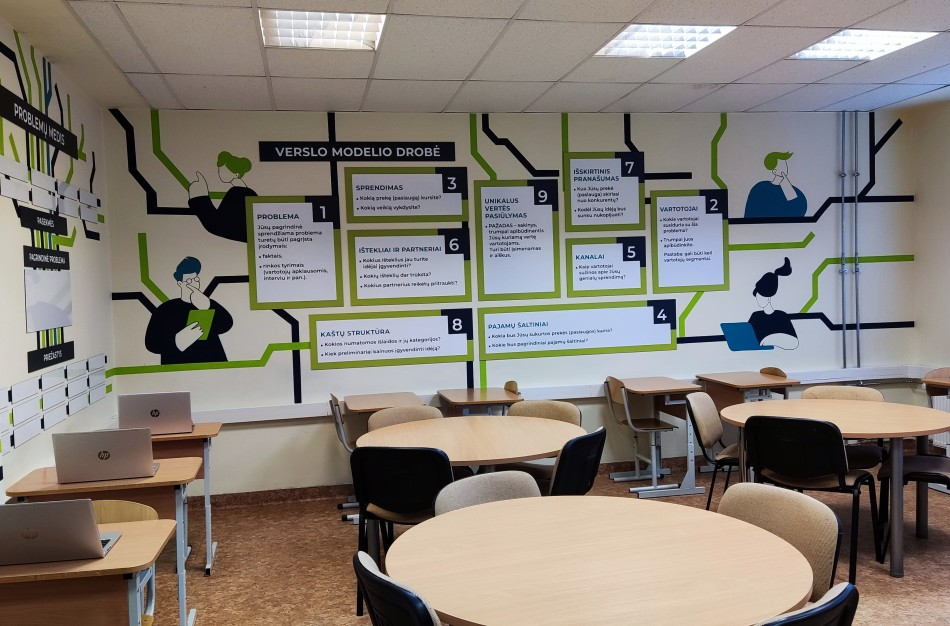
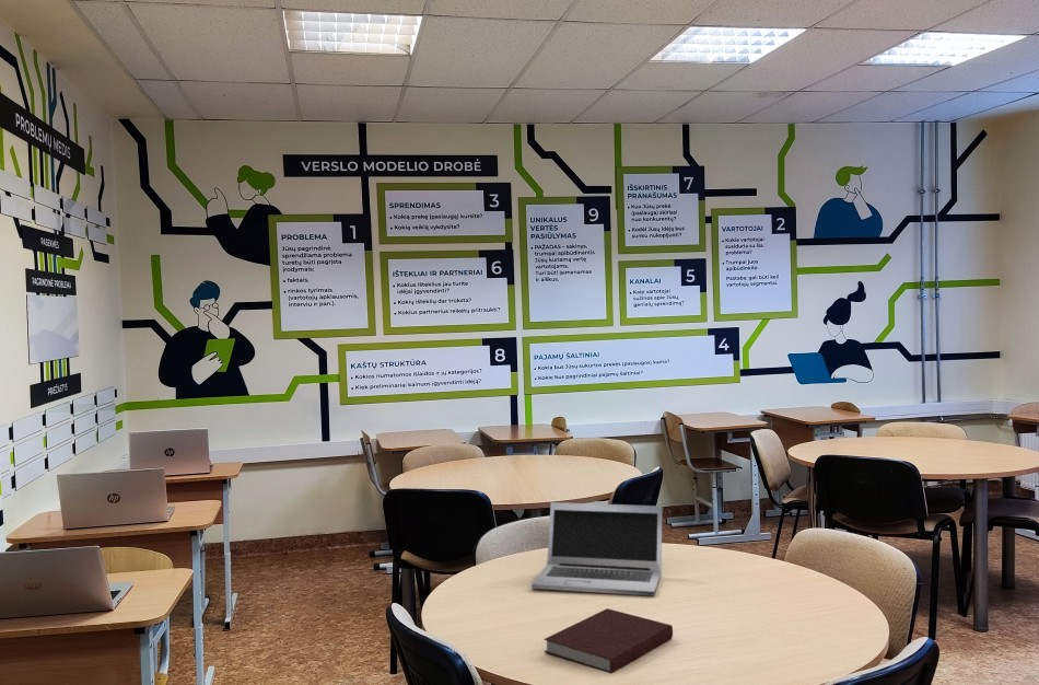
+ laptop (598, 546)
+ notebook (609, 638)
